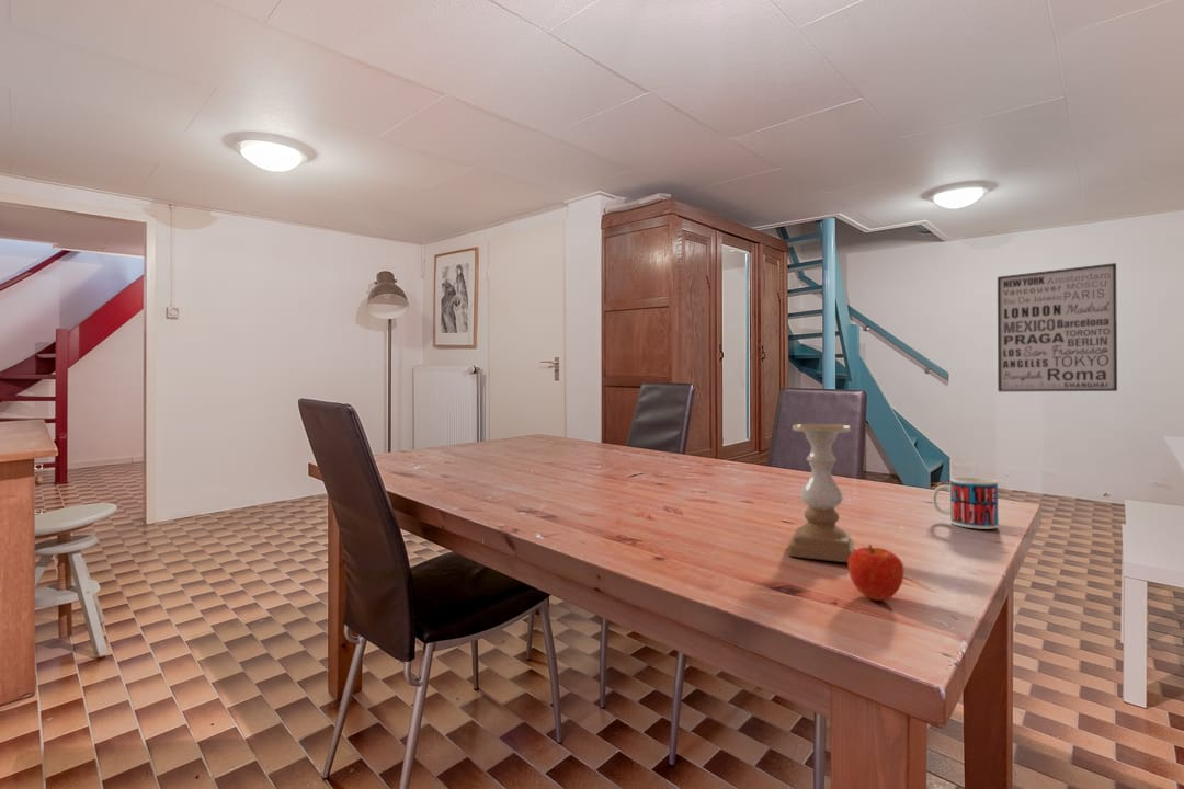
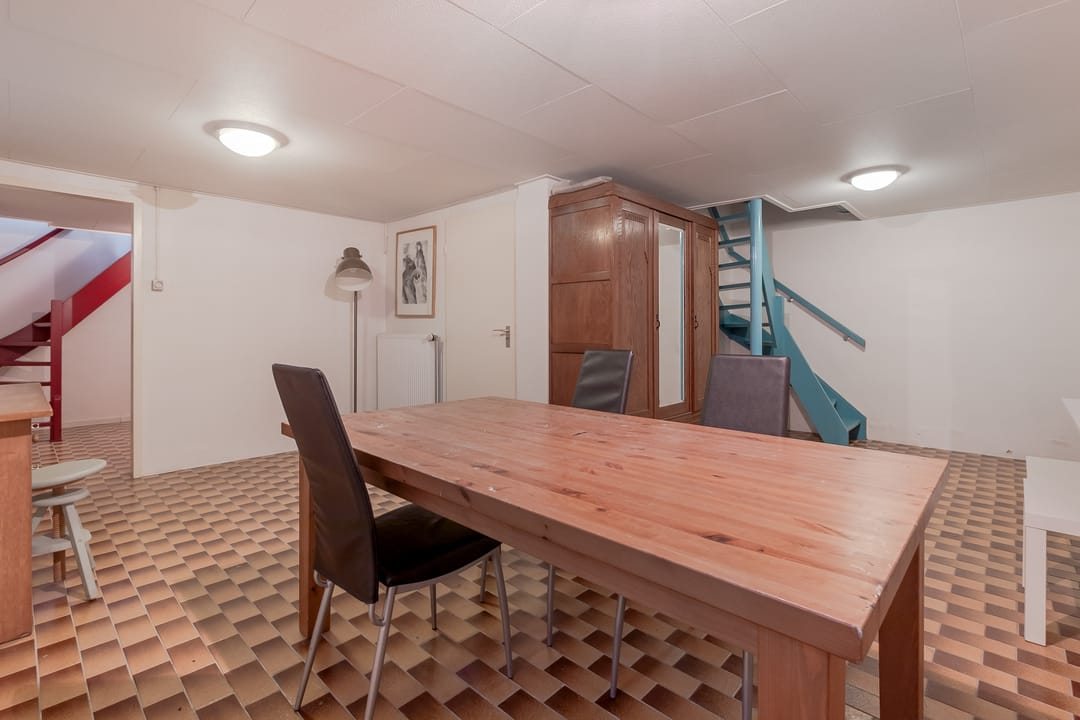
- fruit (875, 571)
- wall art (1054, 331)
- mug (965, 501)
- candle holder (821, 488)
